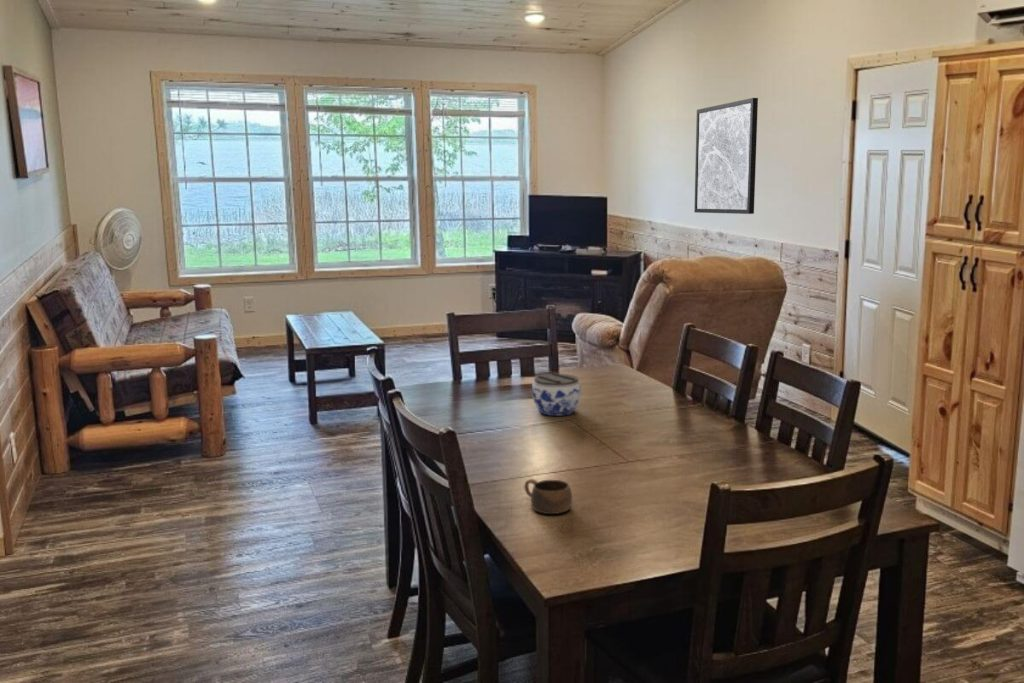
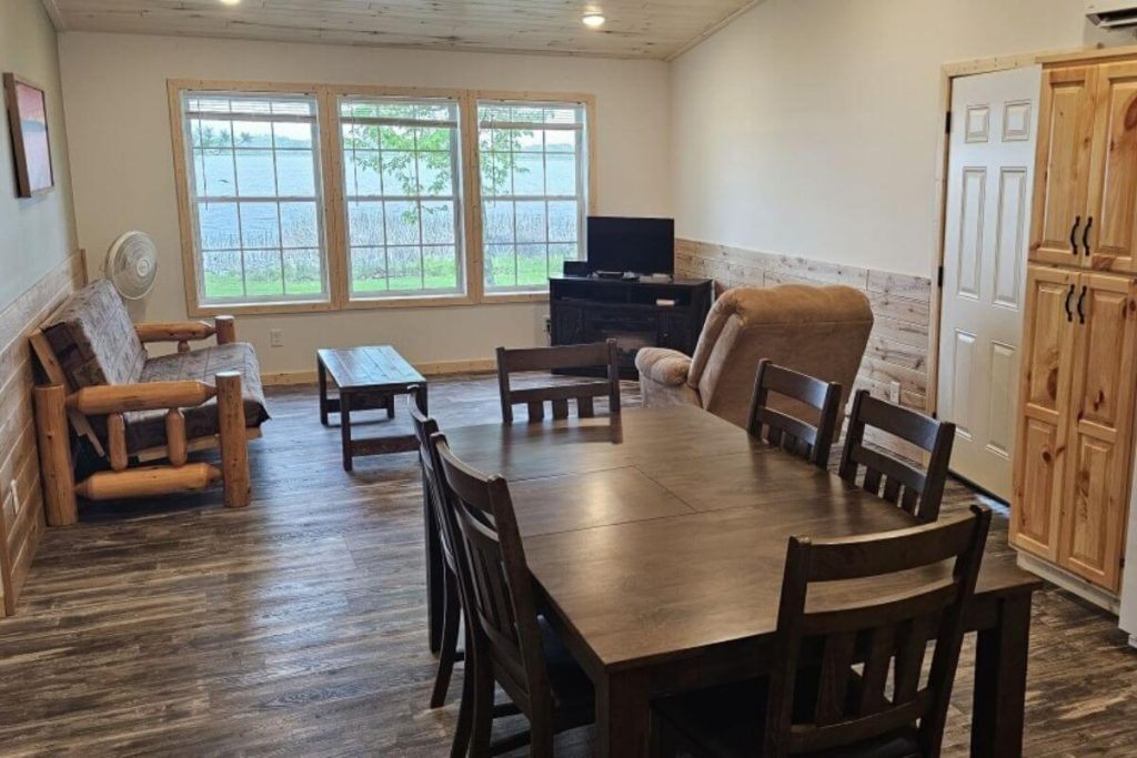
- cup (547, 494)
- wall art (723, 159)
- jar (556, 394)
